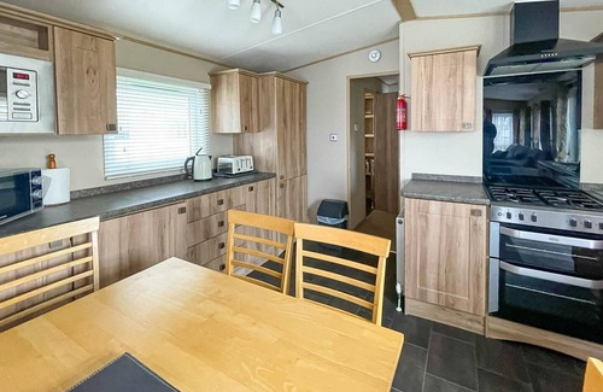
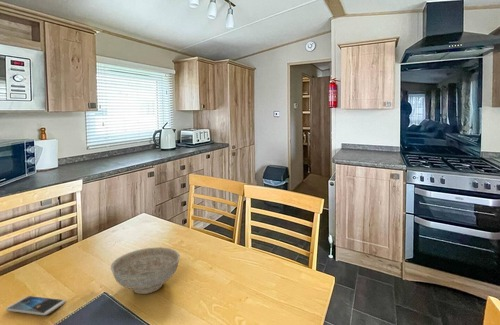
+ smartphone (36, 305)
+ decorative bowl (146, 273)
